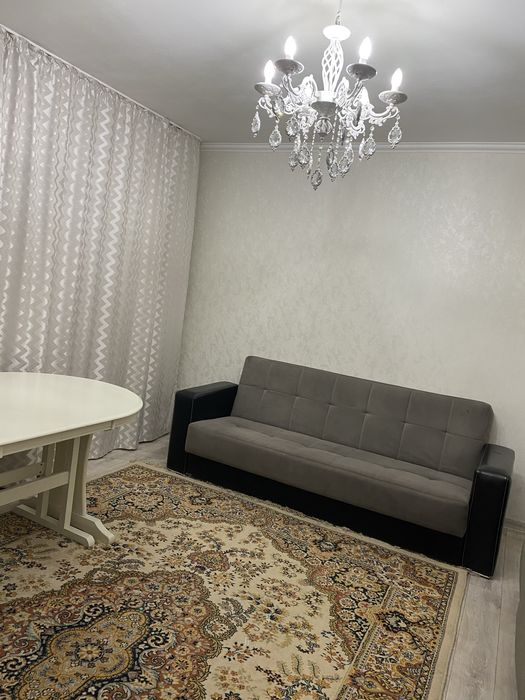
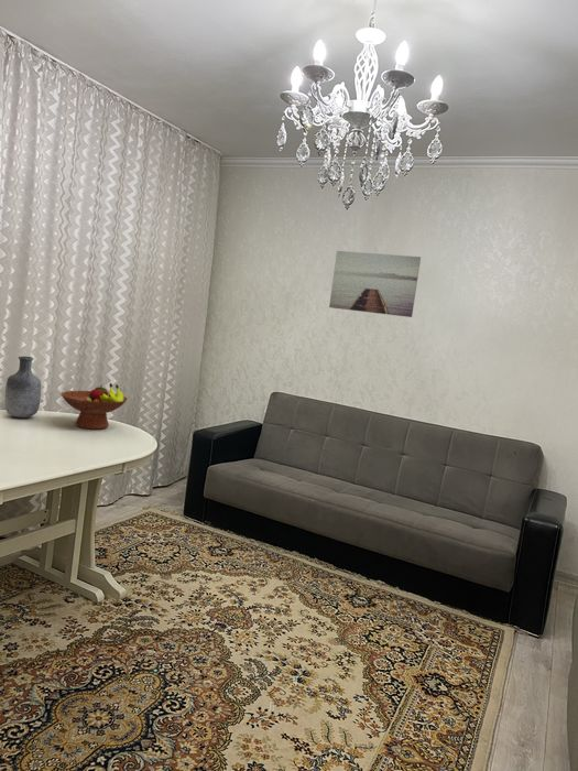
+ fruit bowl (94, 405)
+ wall art (373, 283)
+ vase (23, 387)
